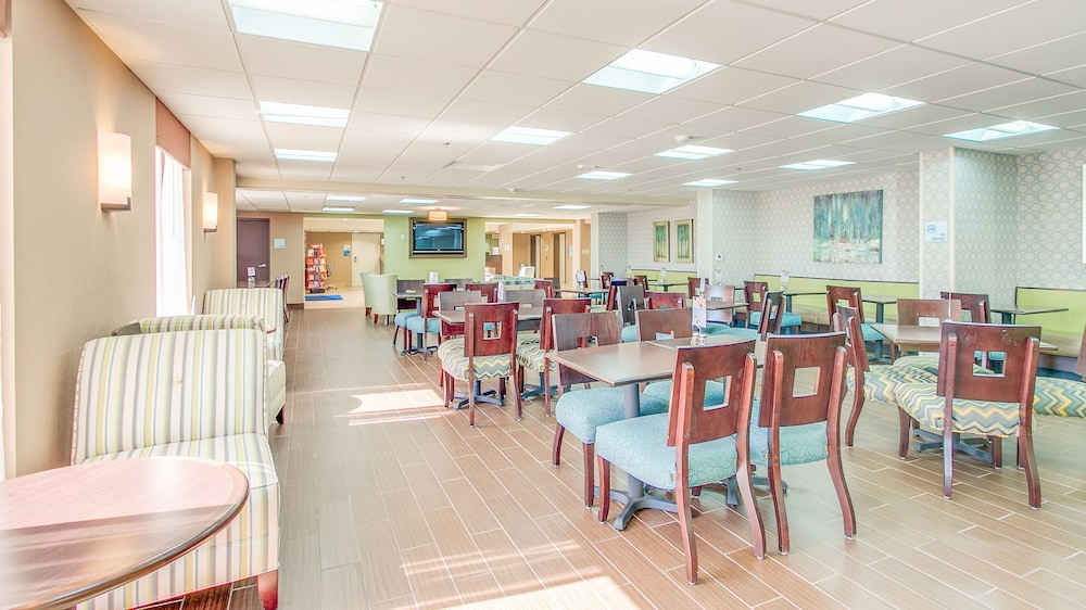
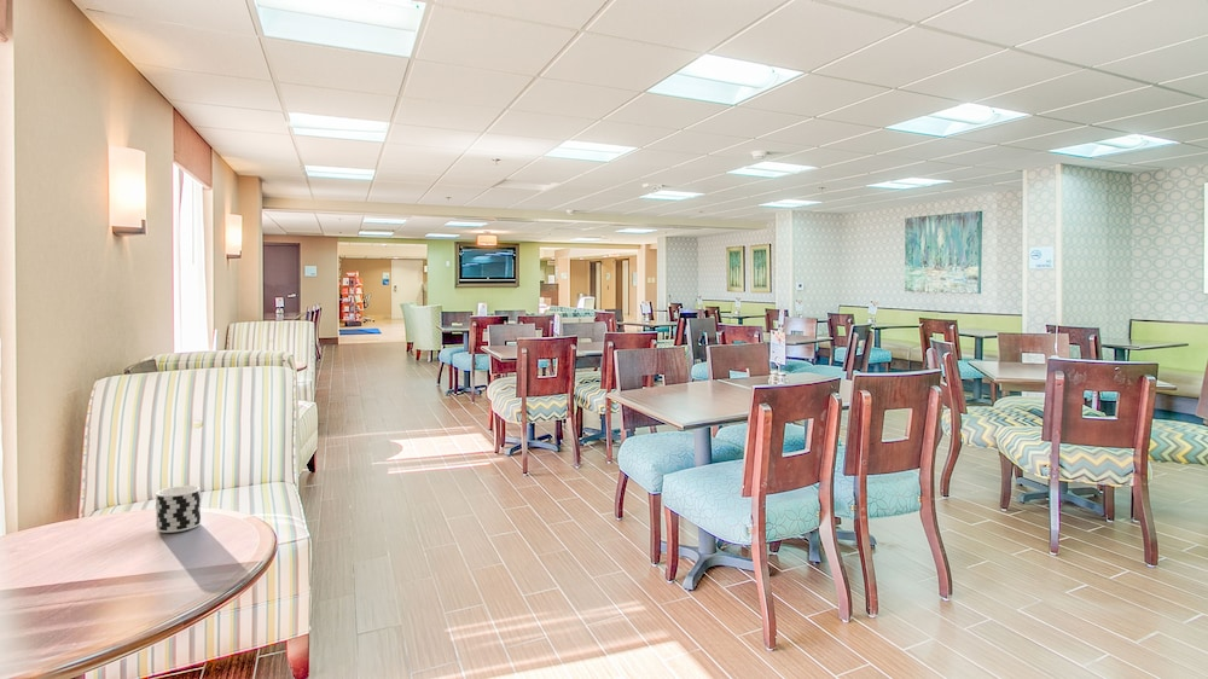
+ cup (179, 506)
